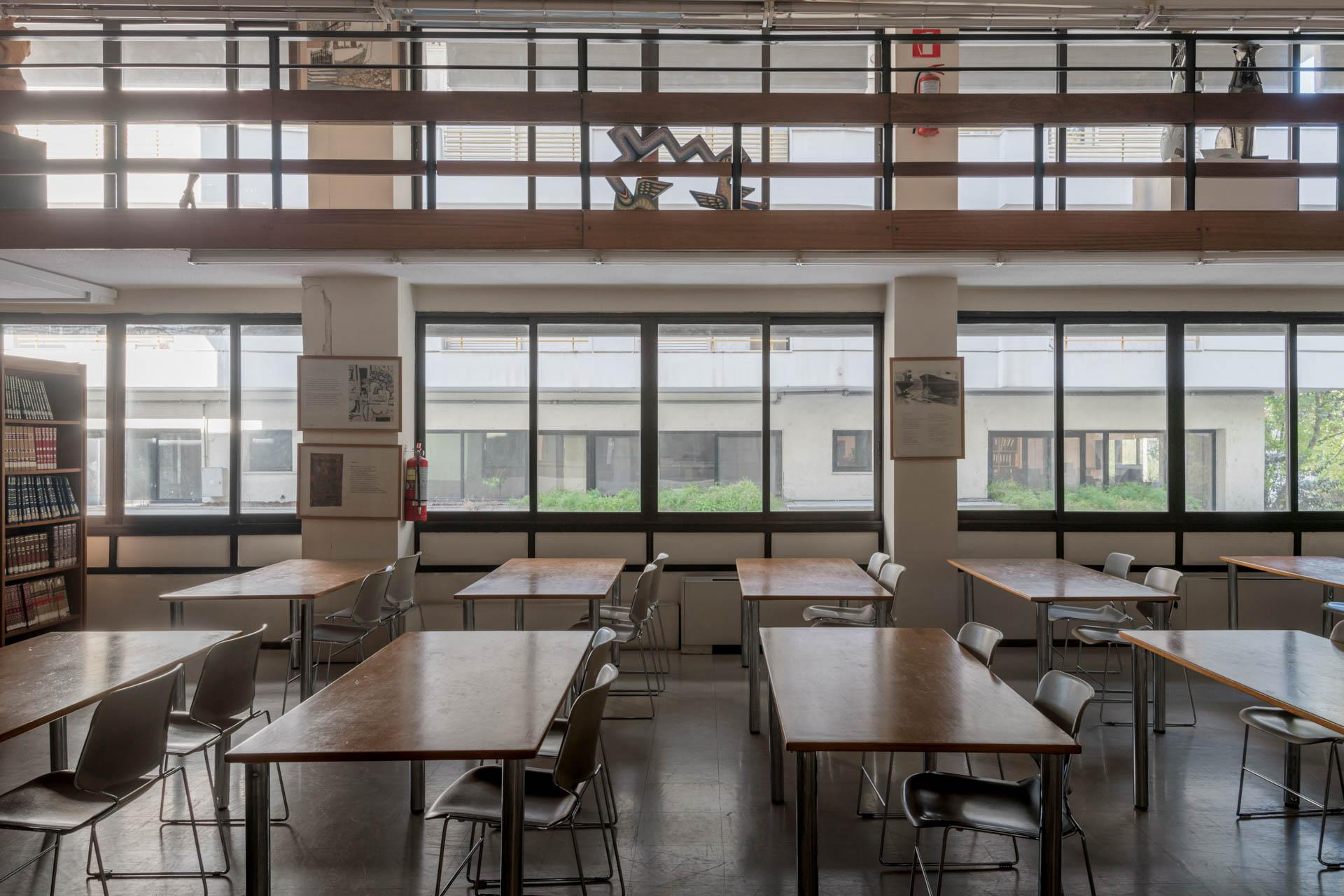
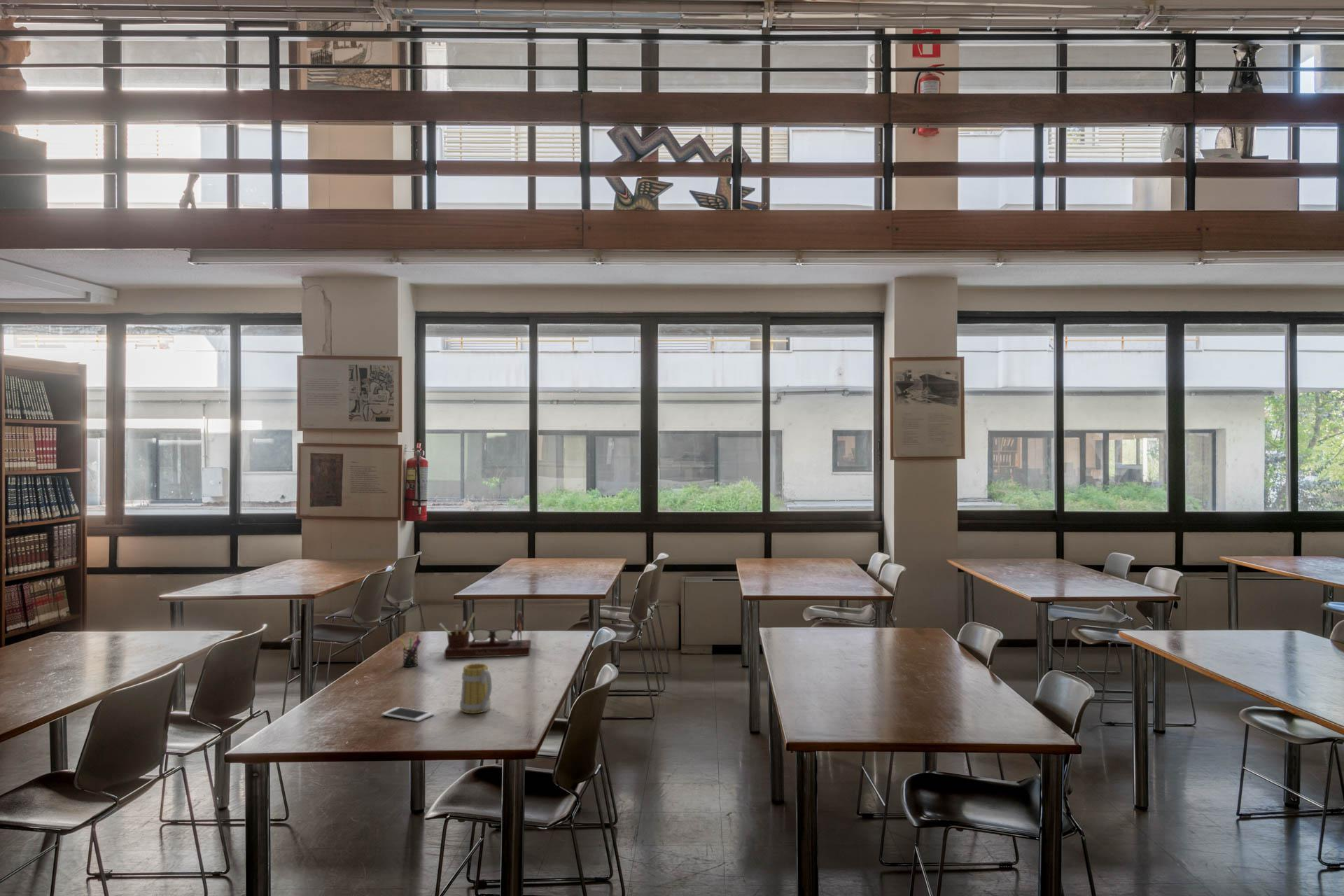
+ cell phone (407, 714)
+ pen holder (411, 650)
+ mug (476, 689)
+ desk organizer (485, 632)
